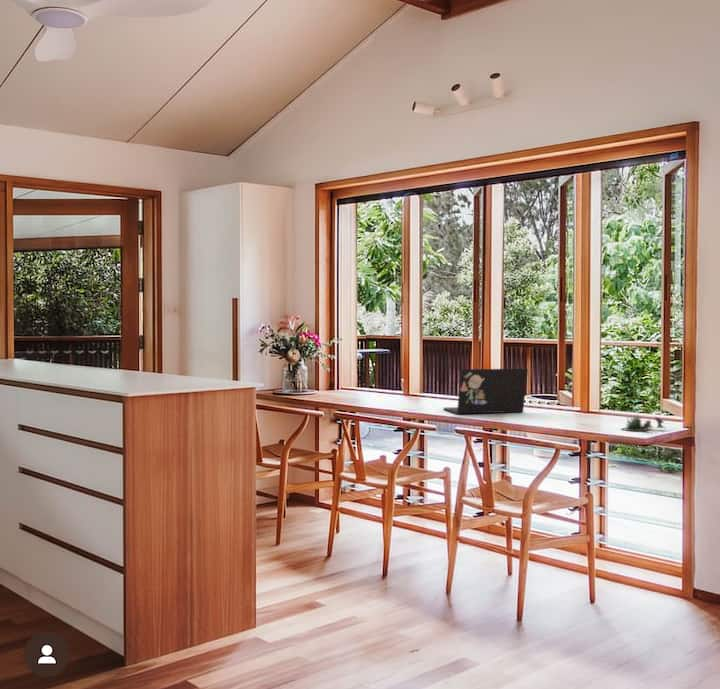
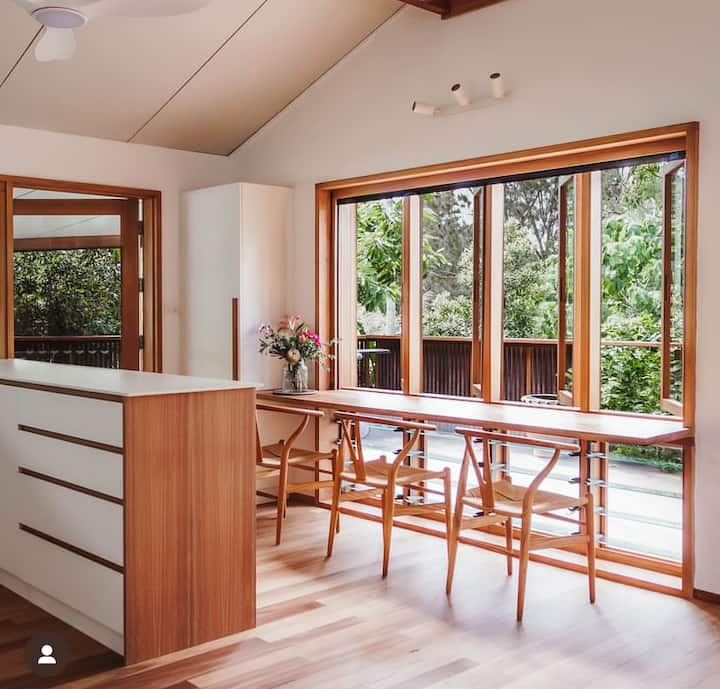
- laptop (484, 389)
- succulent plant (637, 422)
